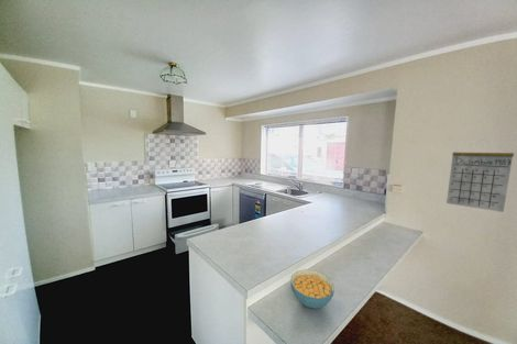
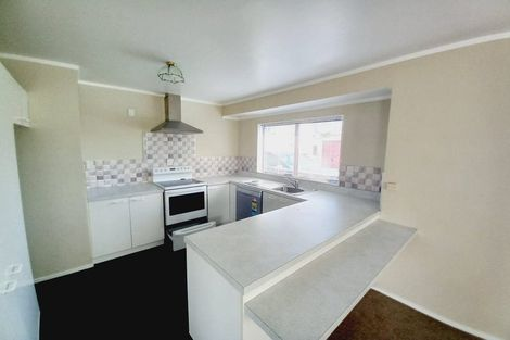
- cereal bowl (310, 291)
- calendar (477, 174)
